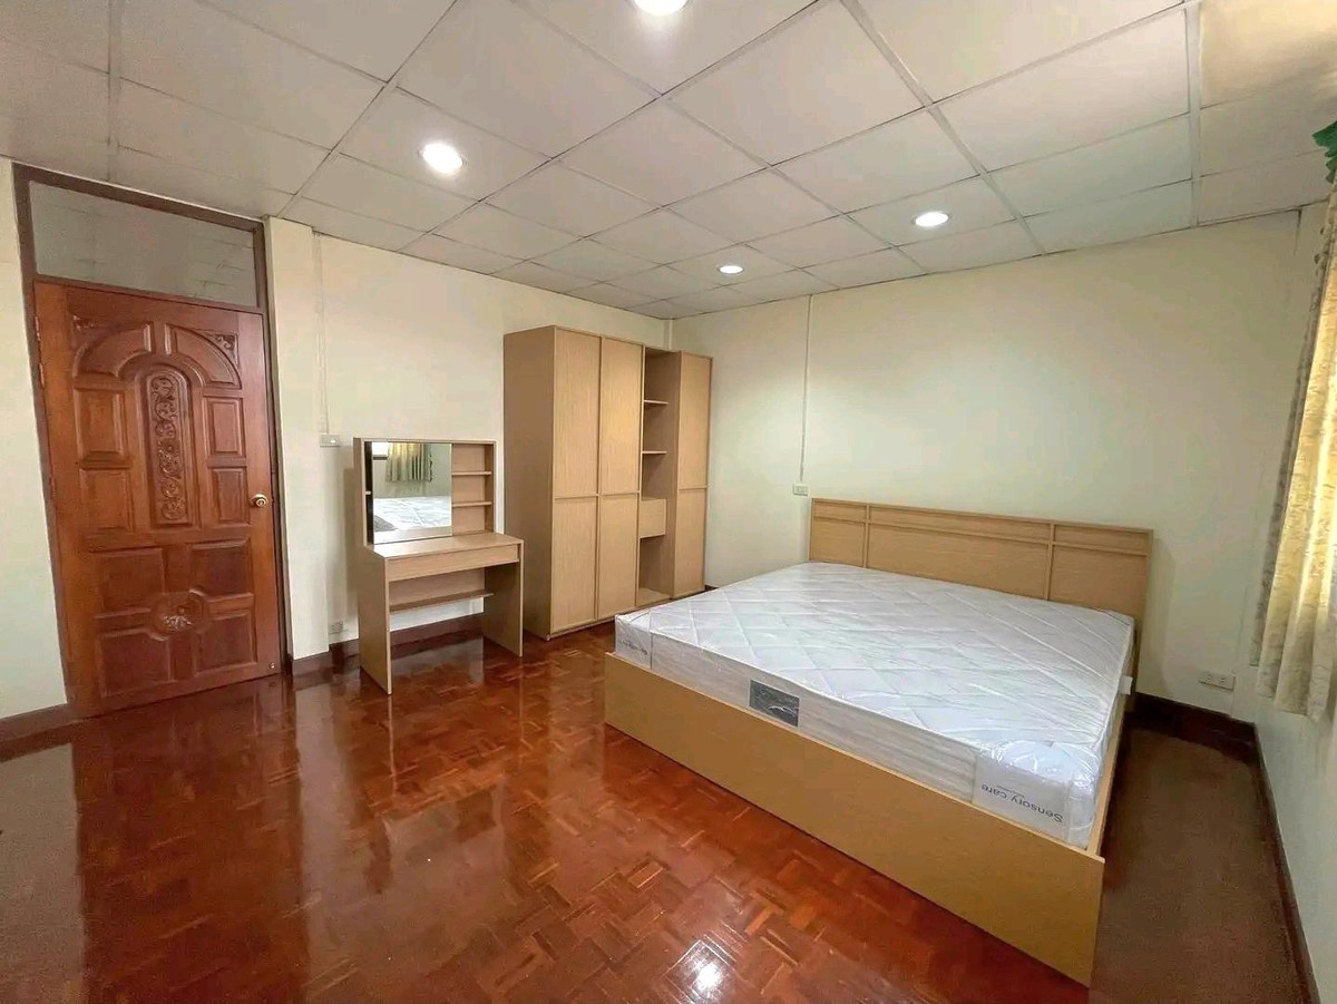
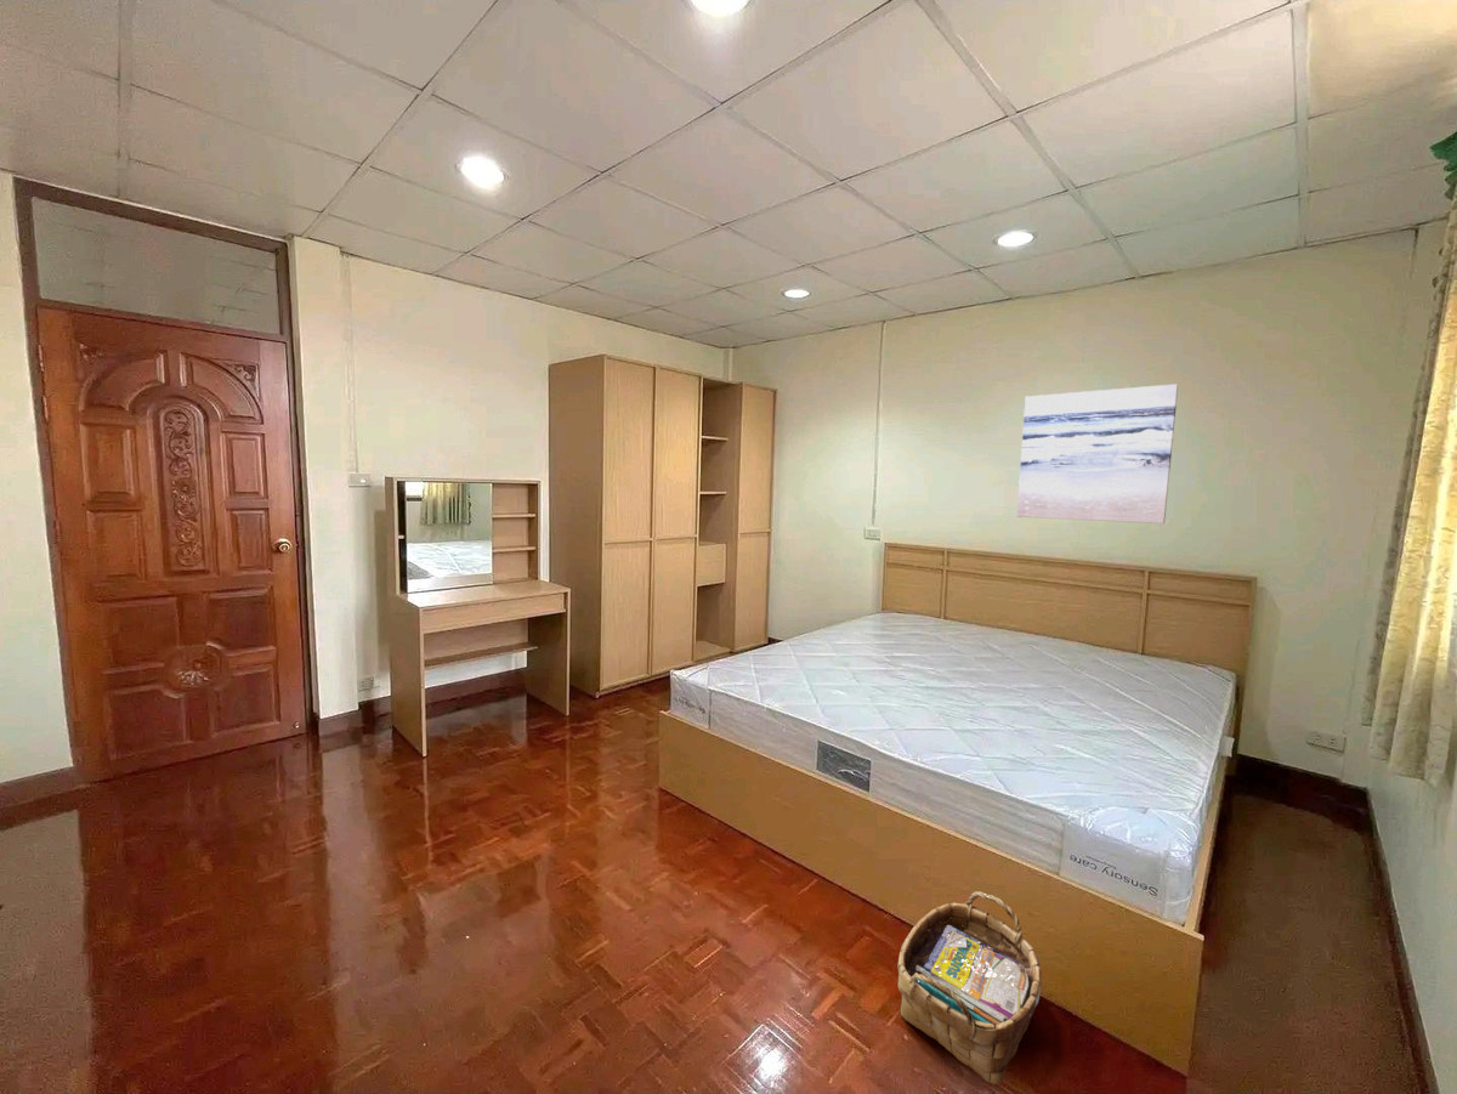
+ wall art (1090, 455)
+ woven basket (969, 974)
